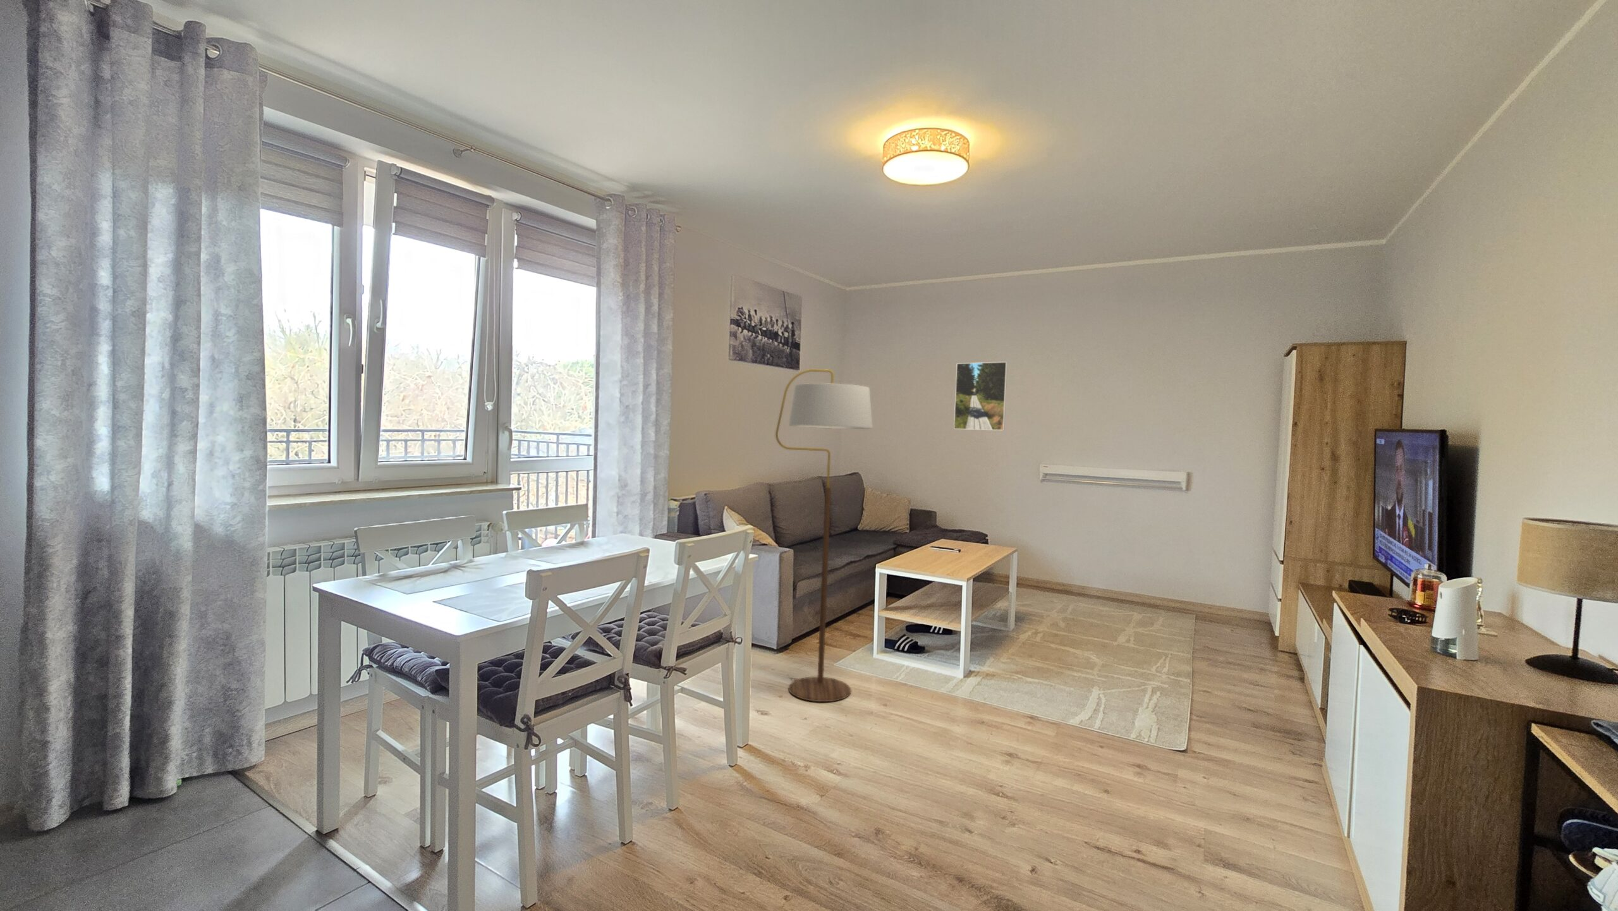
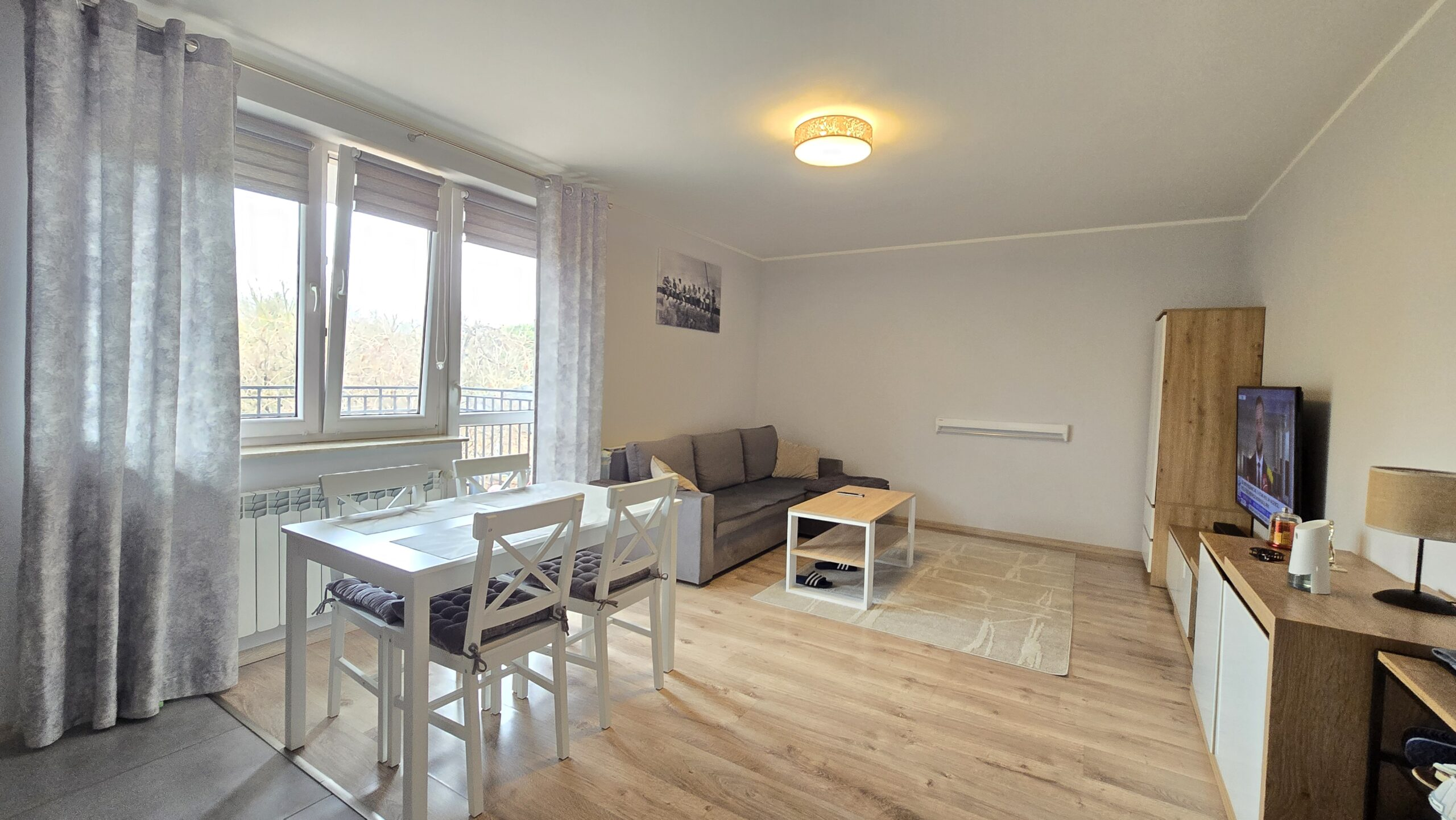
- floor lamp (823, 530)
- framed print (980, 396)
